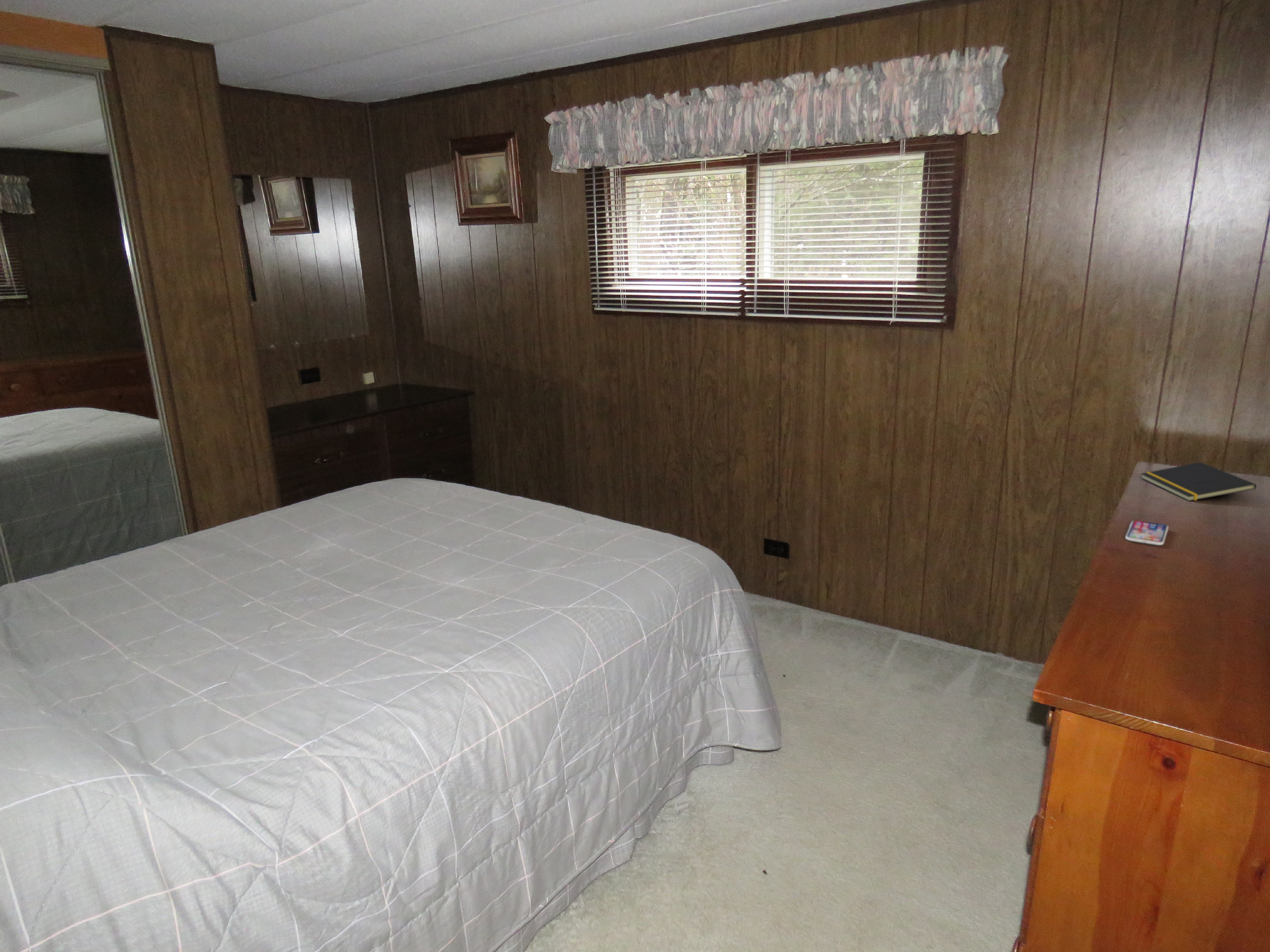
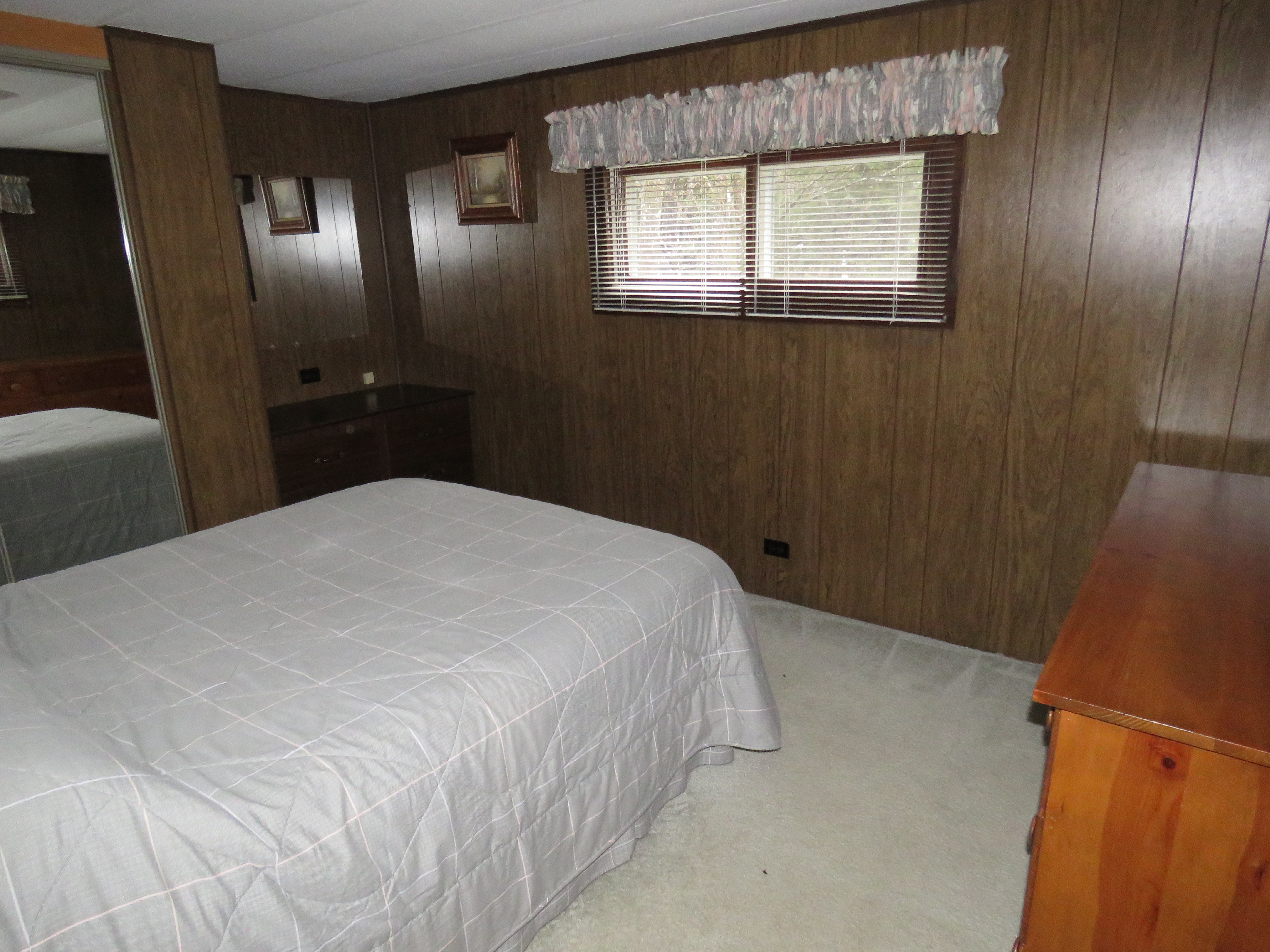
- smartphone (1147, 532)
- notepad (1195, 481)
